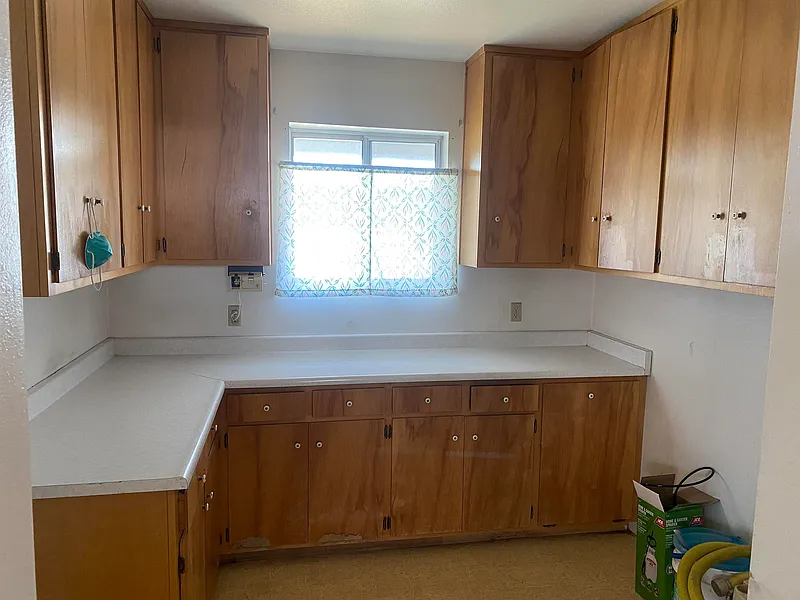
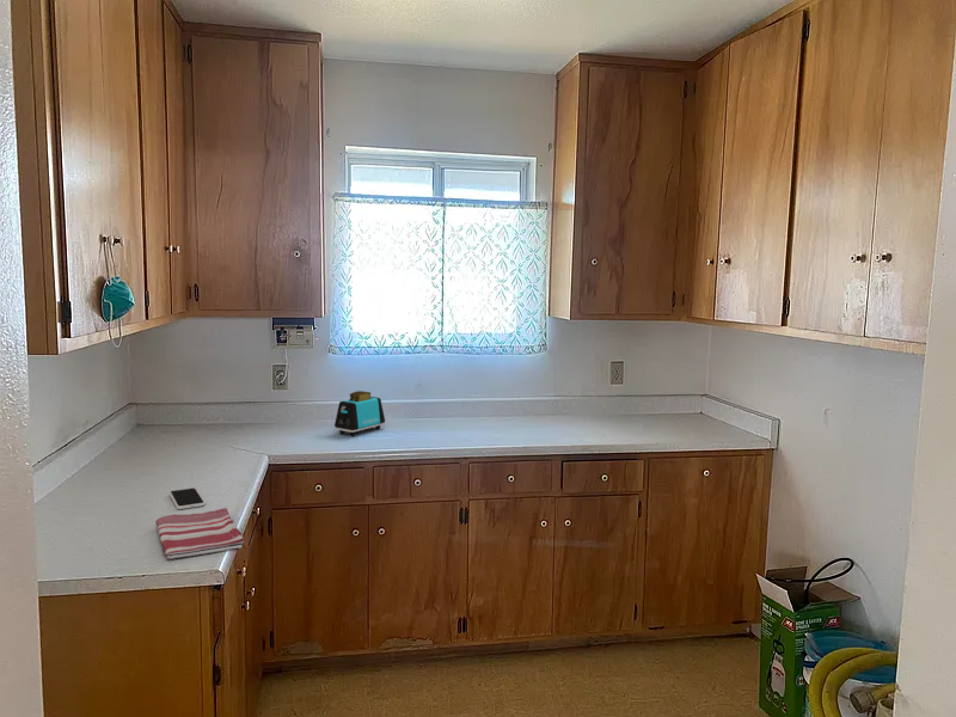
+ smartphone (186, 497)
+ toaster (360, 411)
+ dish towel (198, 531)
